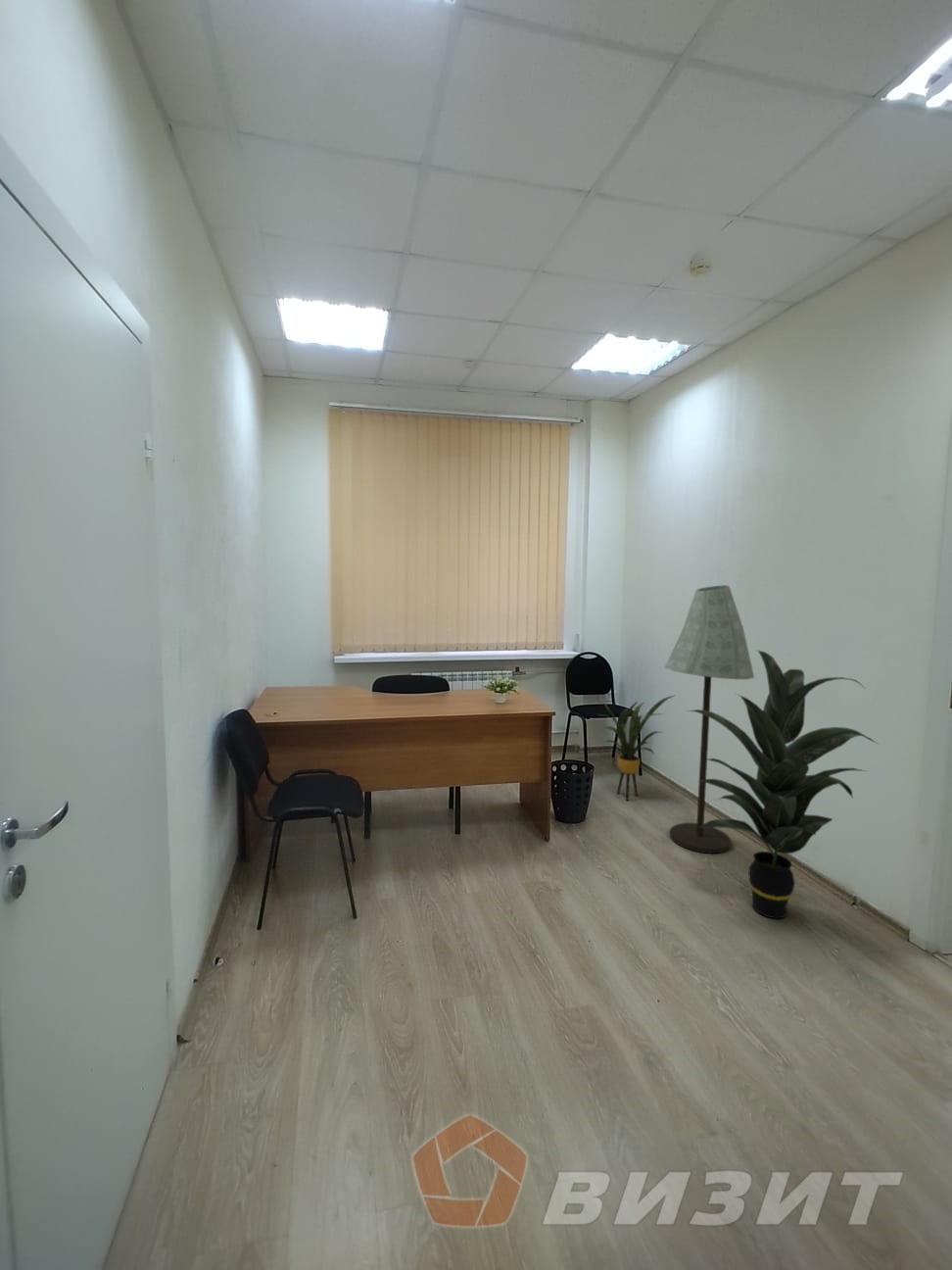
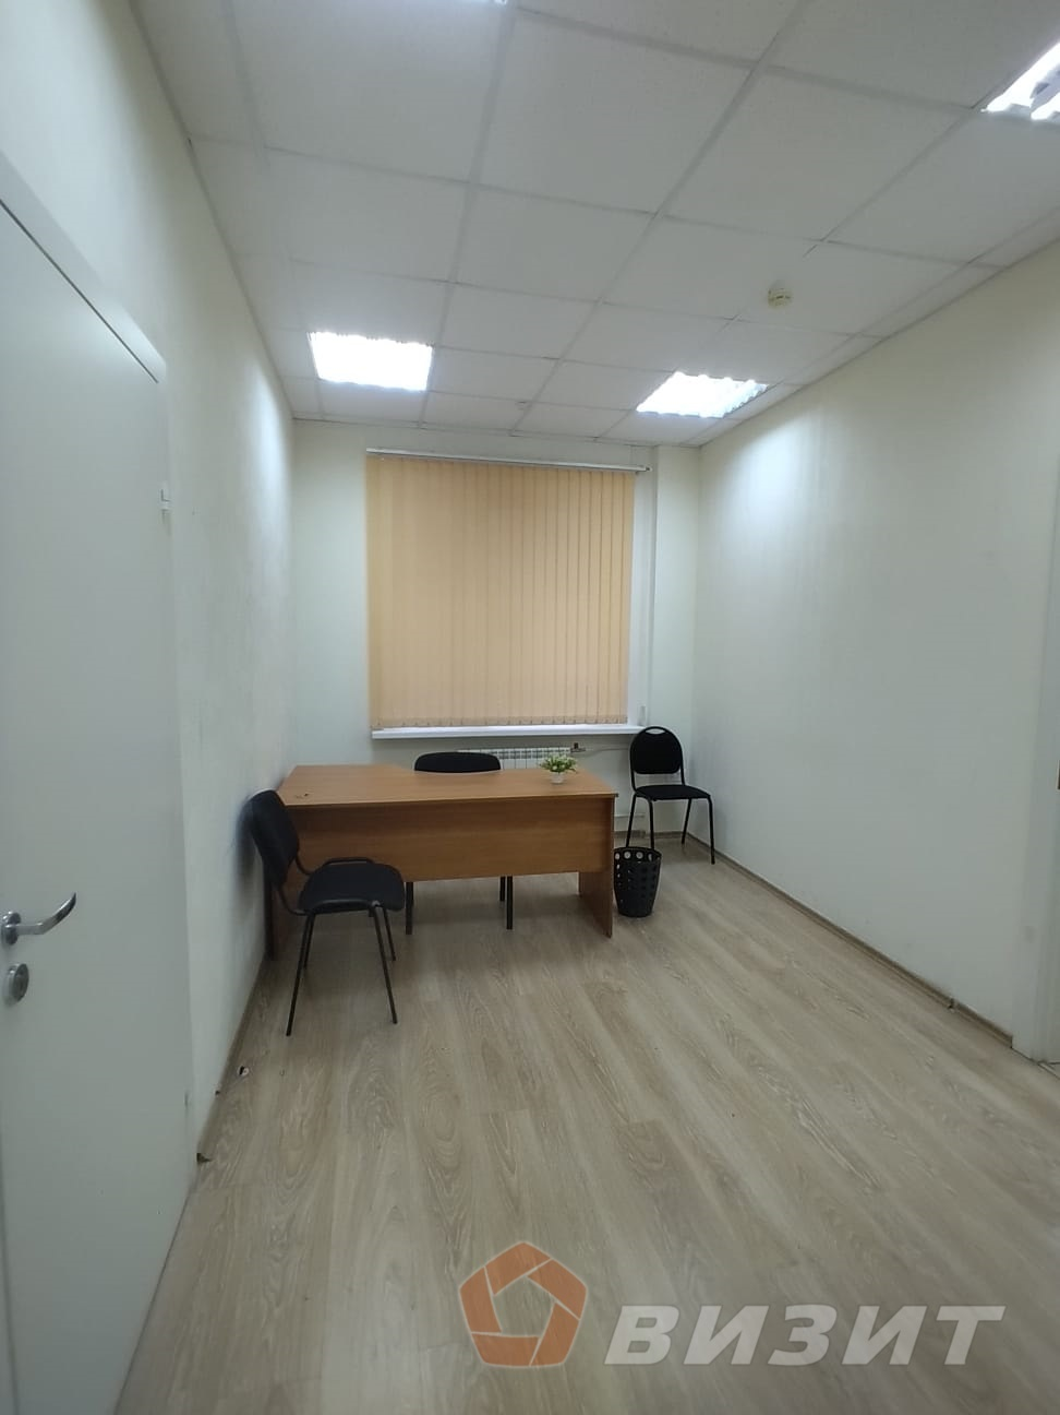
- indoor plant (775, 781)
- house plant (635, 748)
- floor lamp (705, 715)
